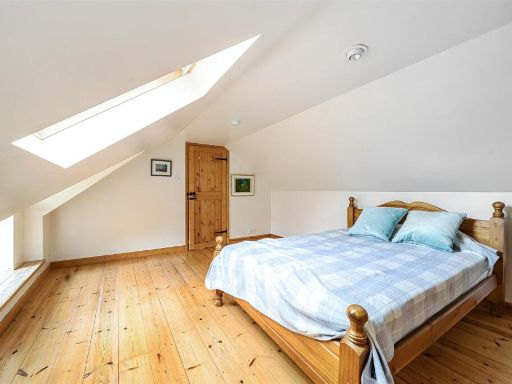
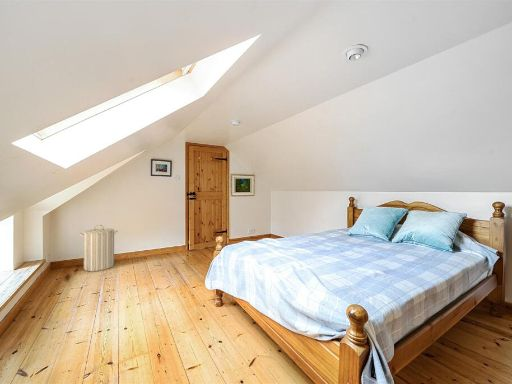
+ laundry hamper (99, 245)
